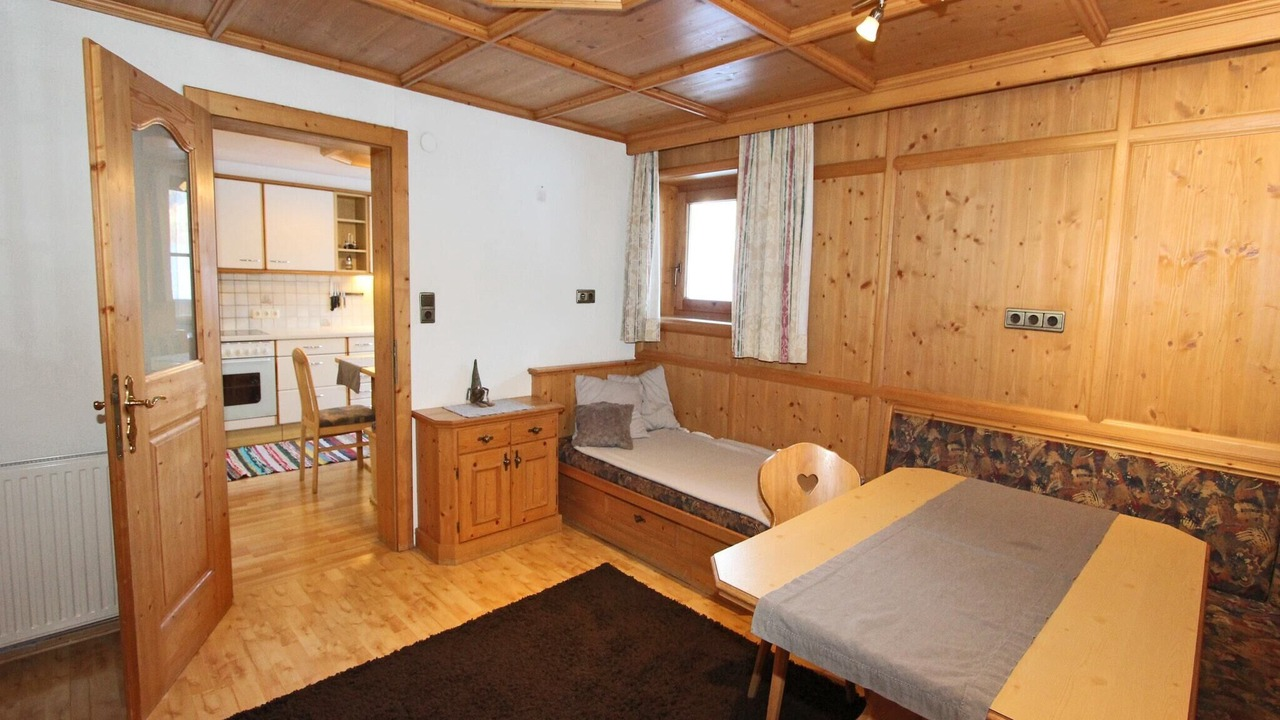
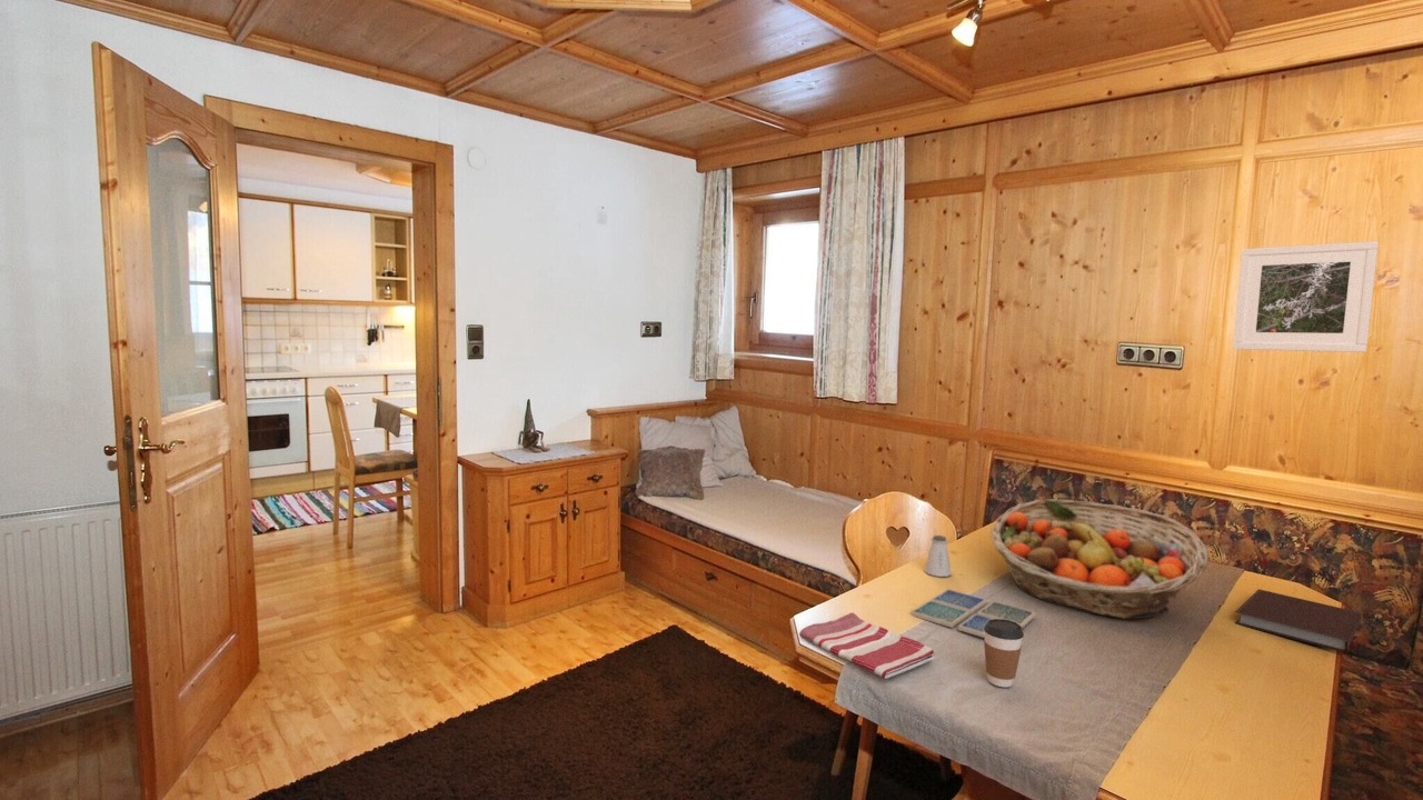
+ coffee cup (1002, 652)
+ drink coaster (973, 612)
+ fruit basket (1091, 554)
+ saltshaker (938, 554)
+ notebook (1298, 618)
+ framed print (1301, 298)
+ dish towel (865, 642)
